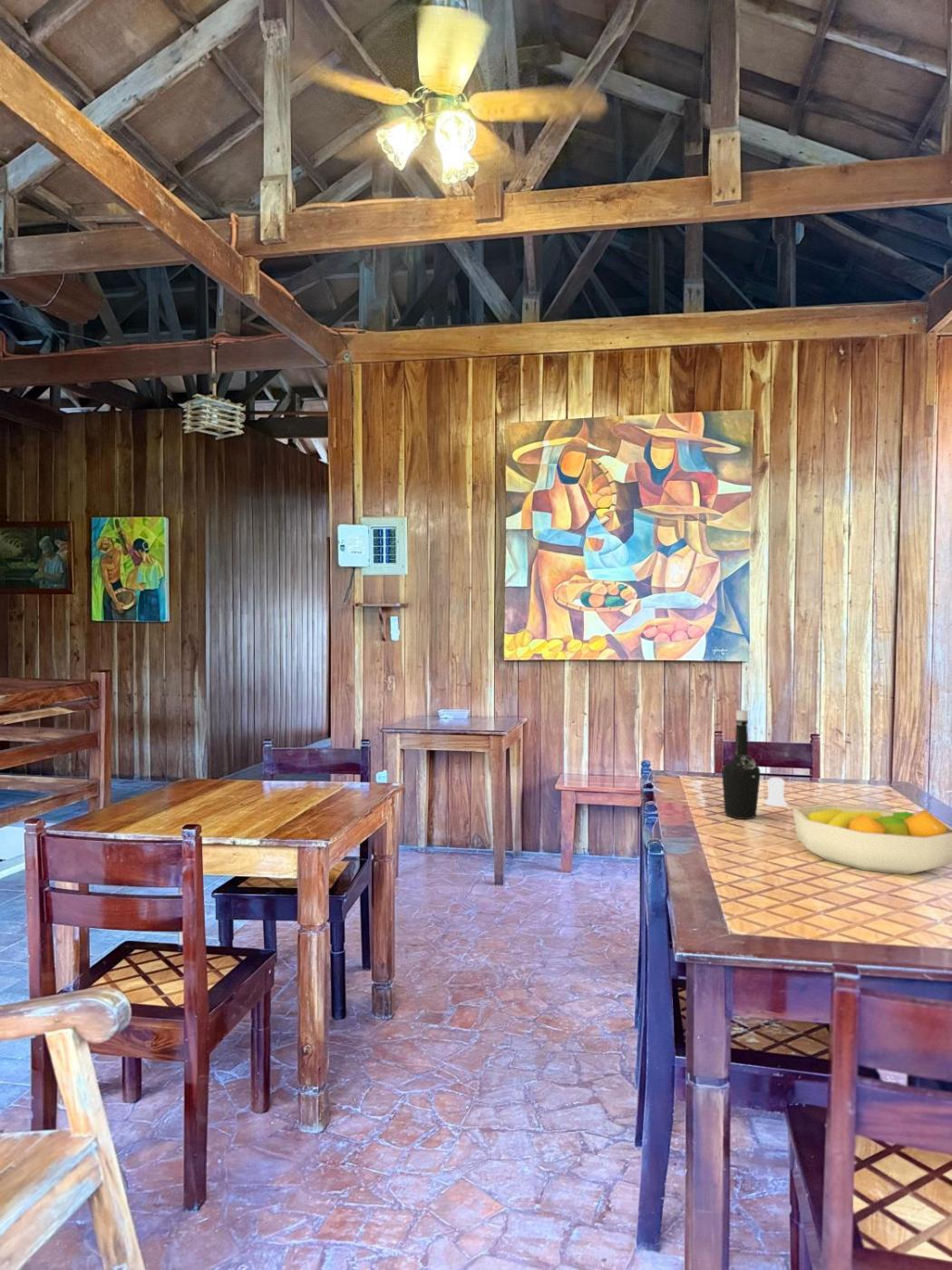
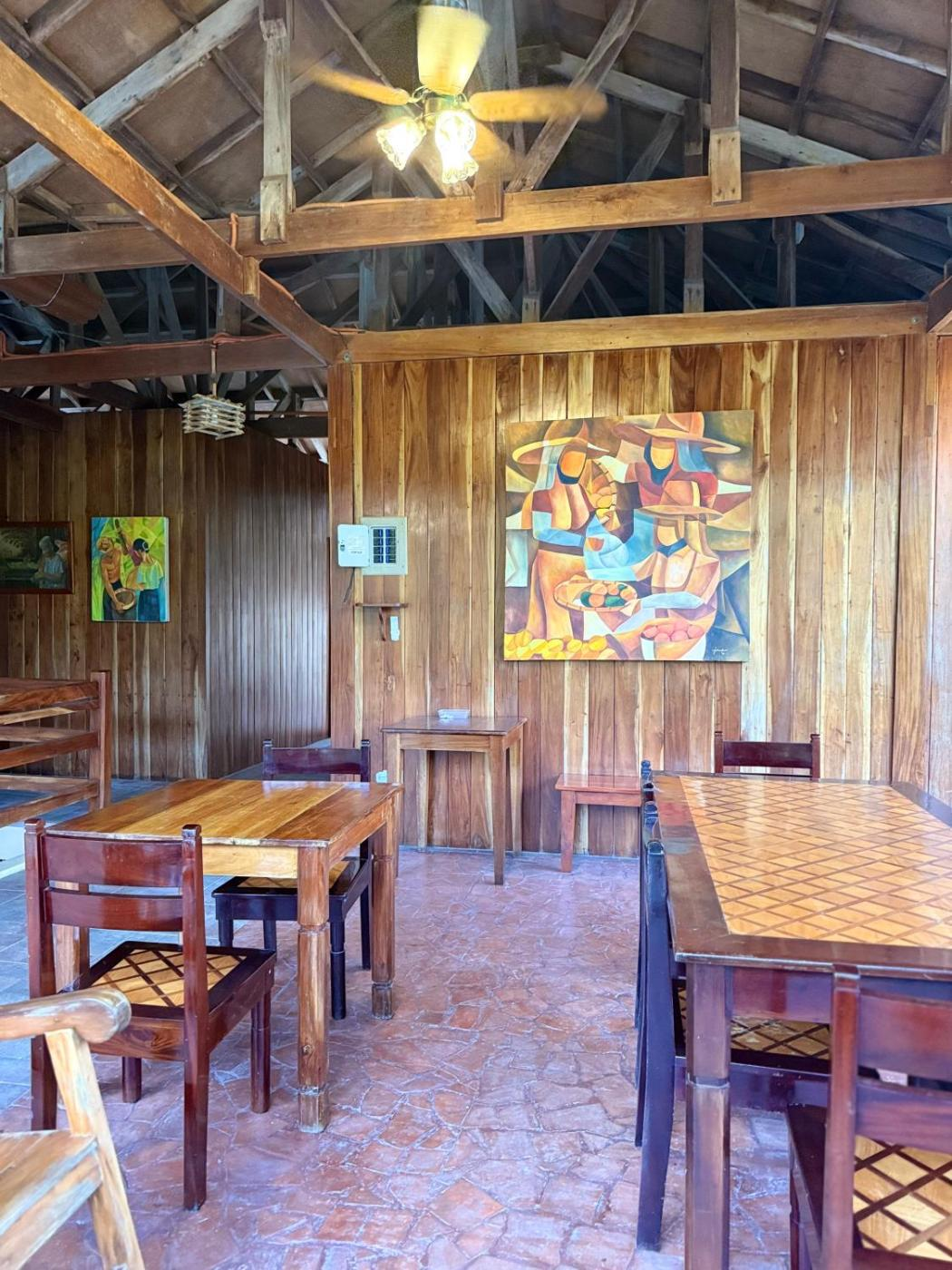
- fruit bowl (871, 830)
- bottle (741, 763)
- salt shaker (775, 790)
